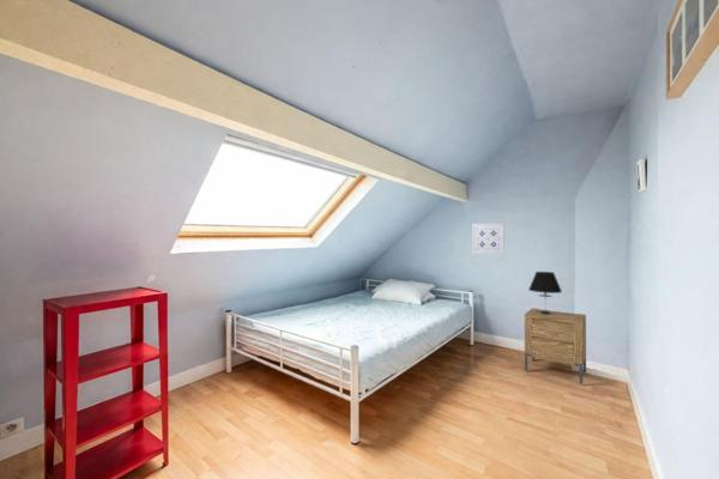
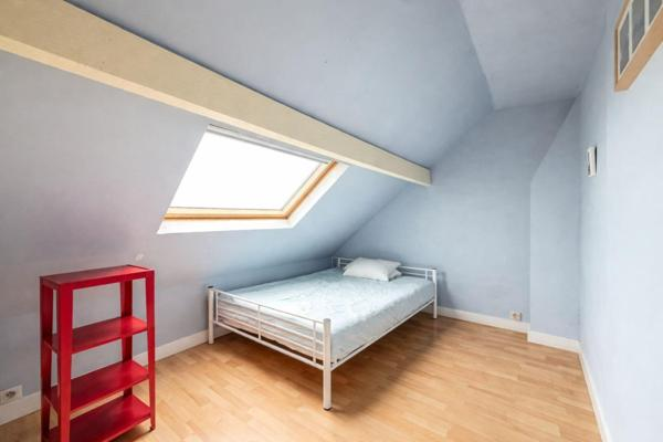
- wall art (488, 238)
- table lamp (544, 292)
- nightstand (555, 342)
